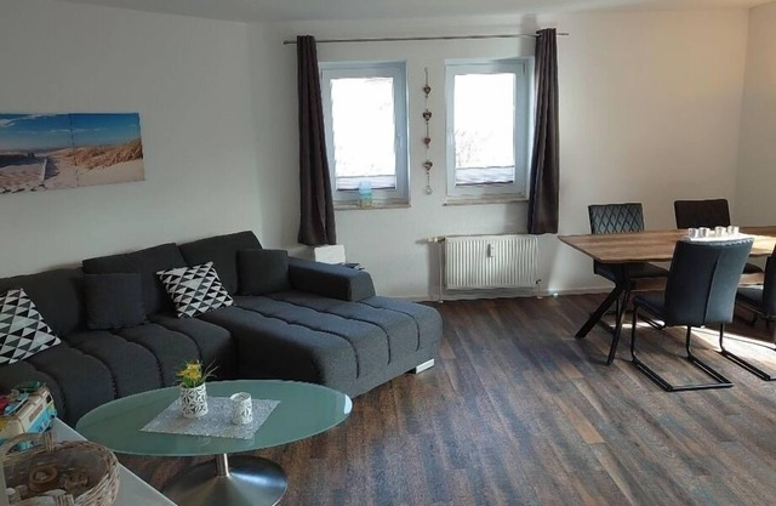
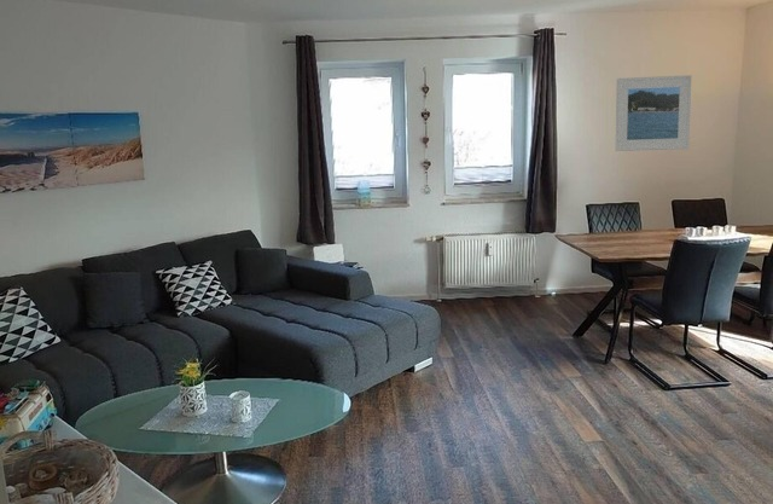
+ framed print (652, 114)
